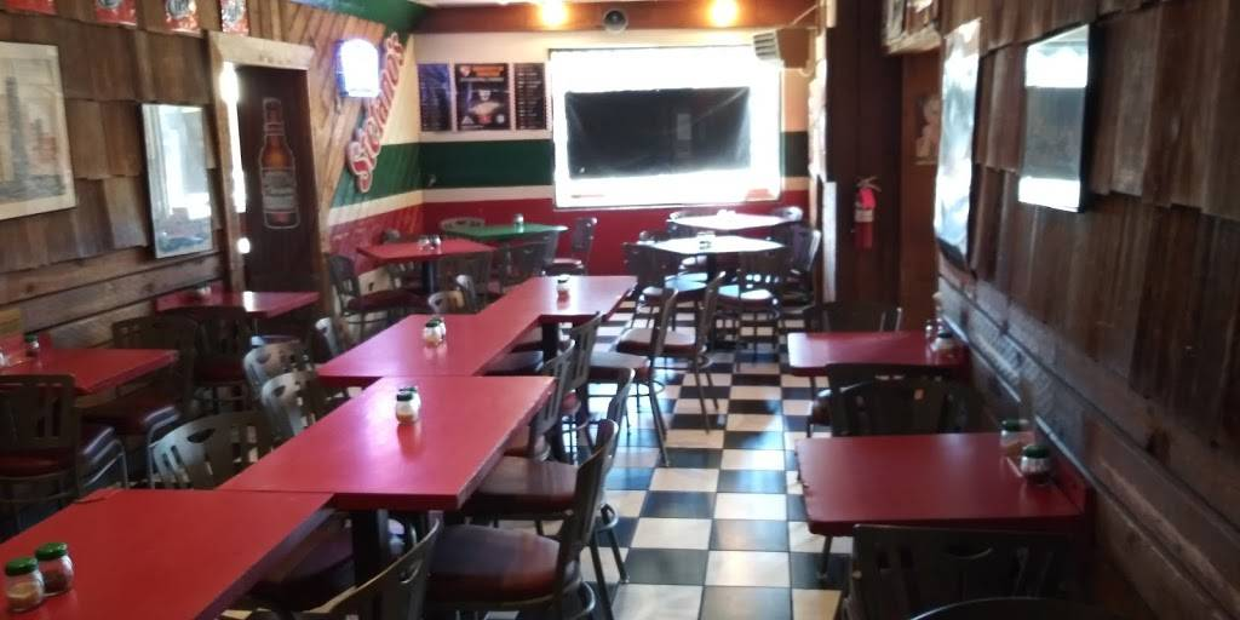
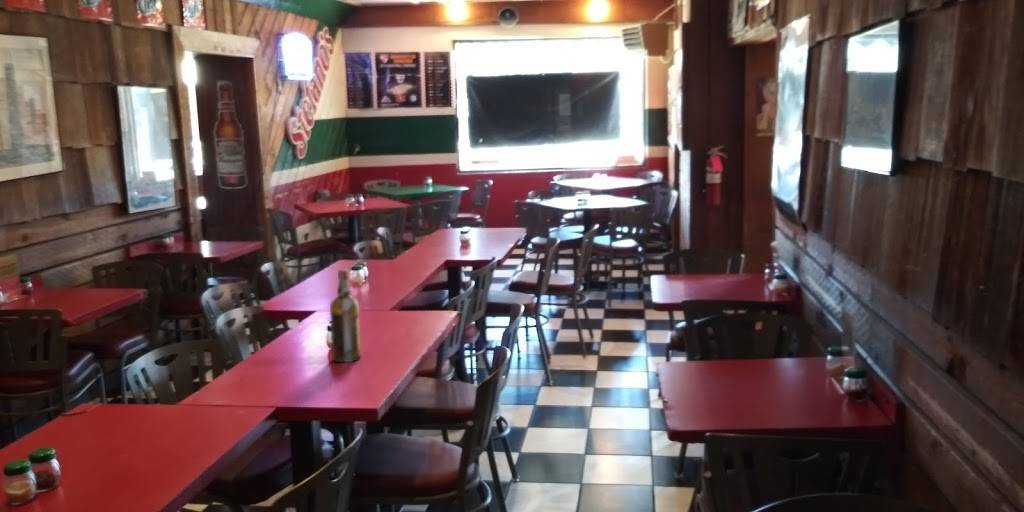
+ liquor bottle (344, 314)
